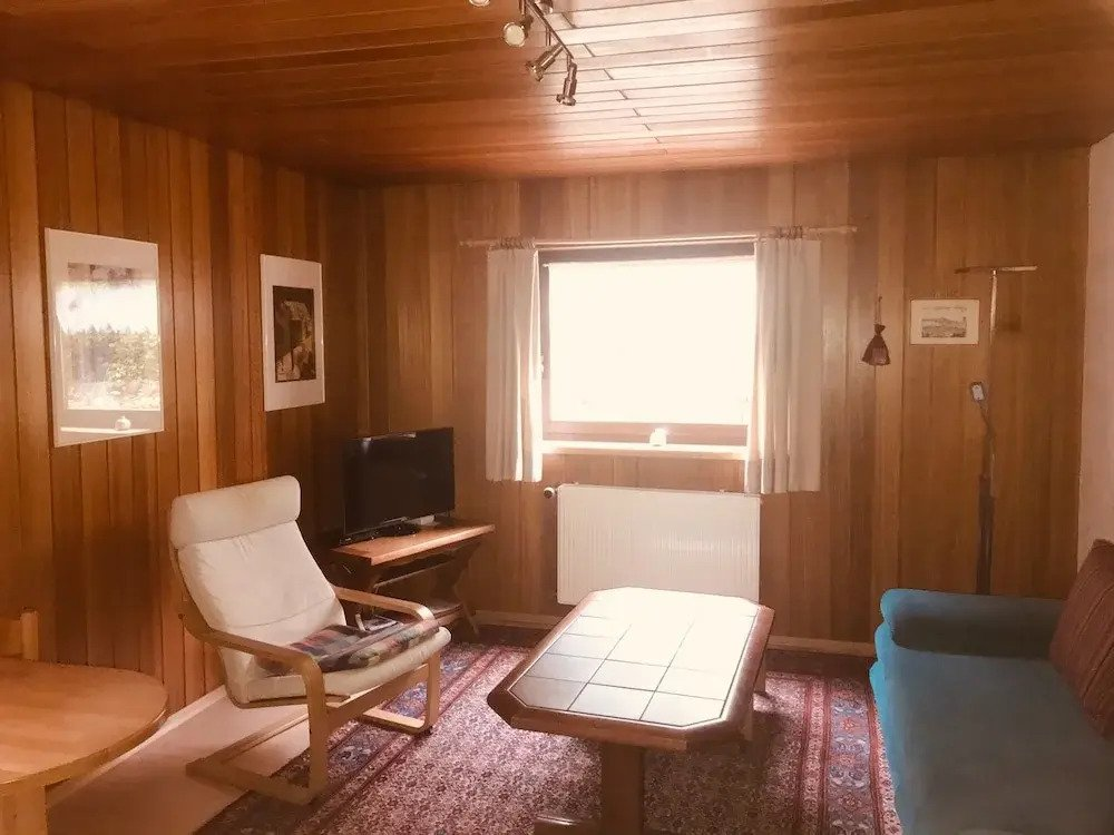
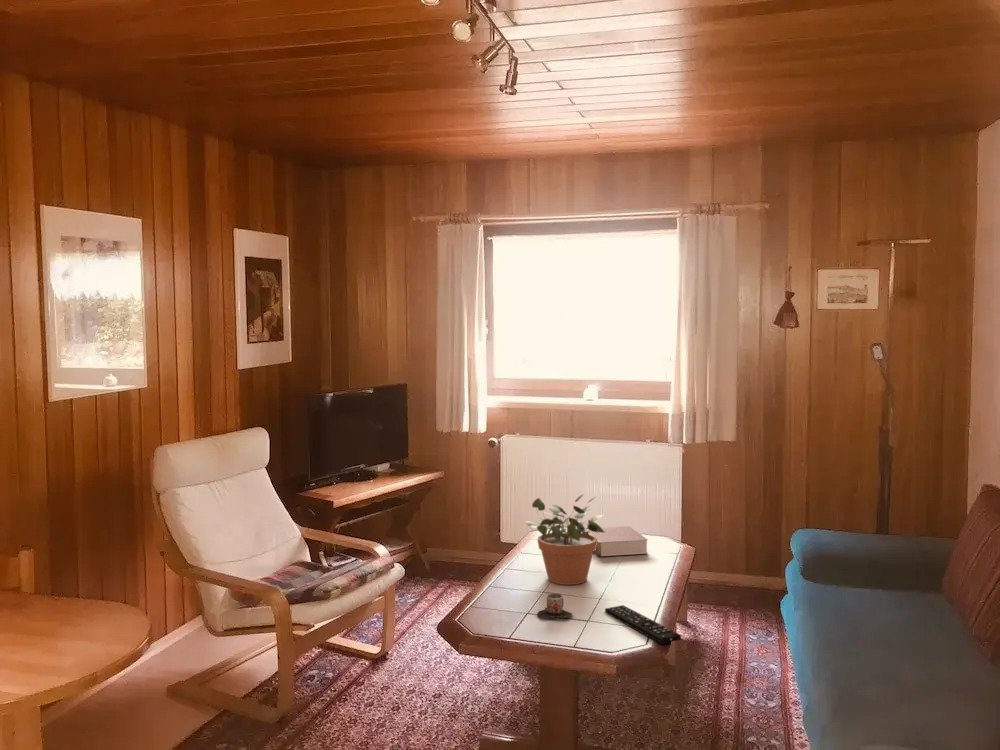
+ mug (555, 604)
+ remote control (641, 622)
+ potted plant (569, 537)
+ book (614, 540)
